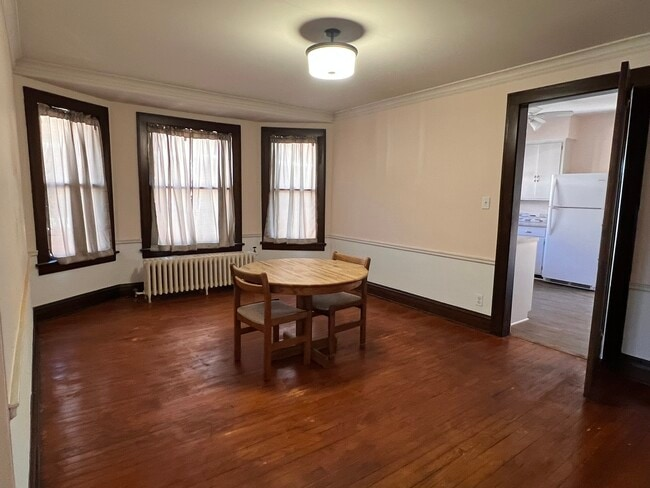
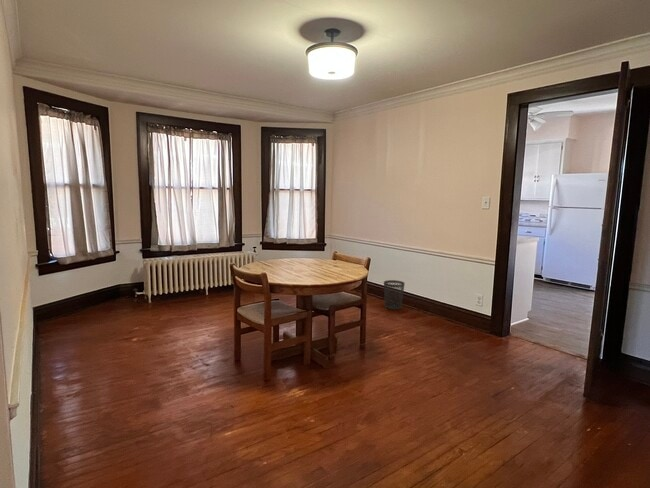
+ wastebasket (393, 294)
